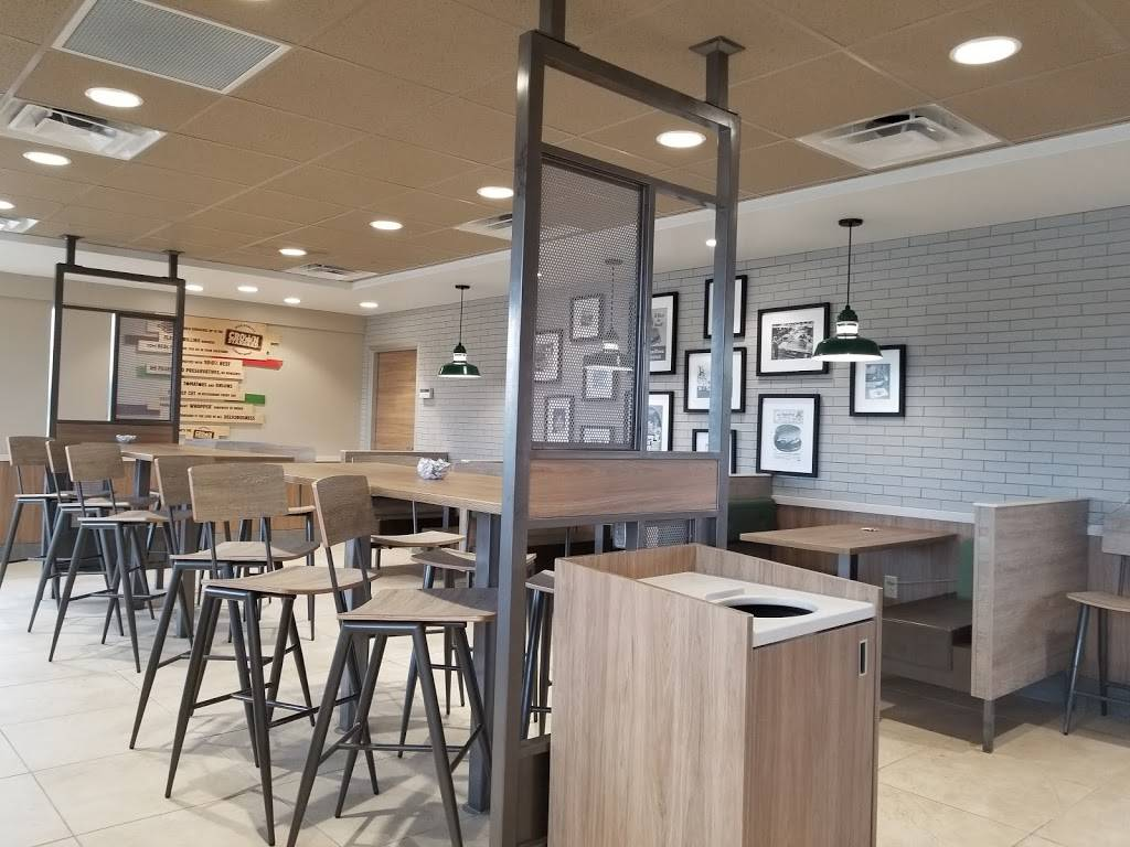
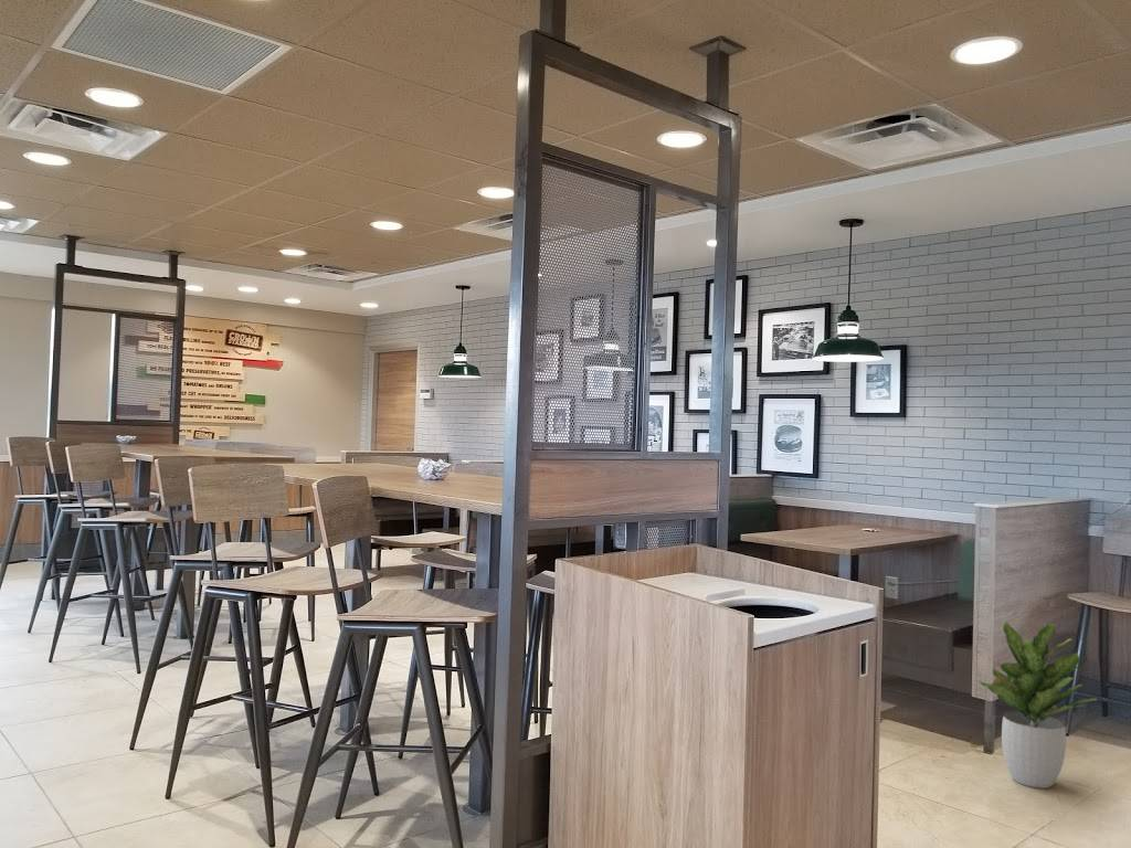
+ potted plant (1029, 700)
